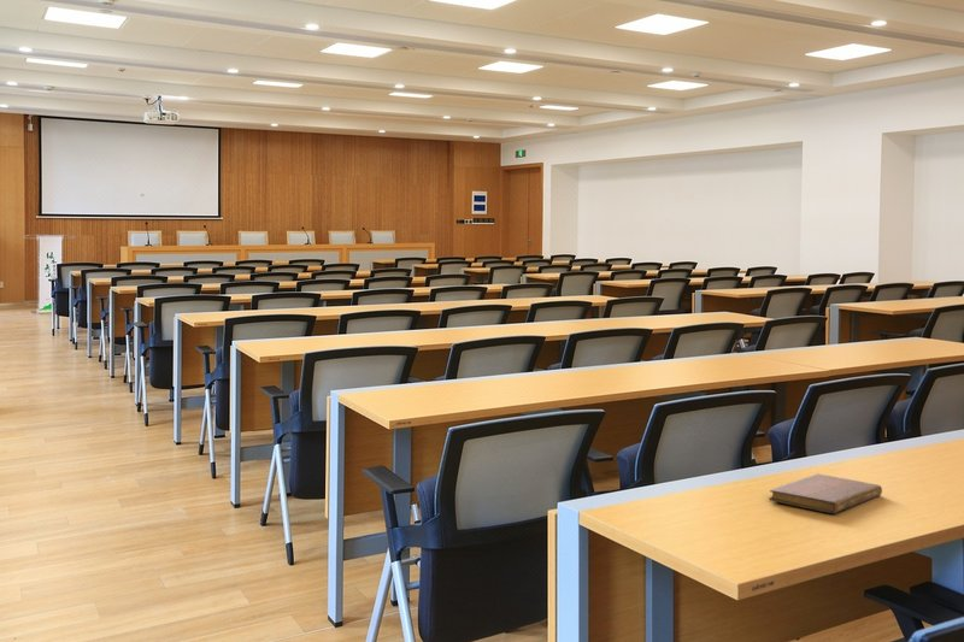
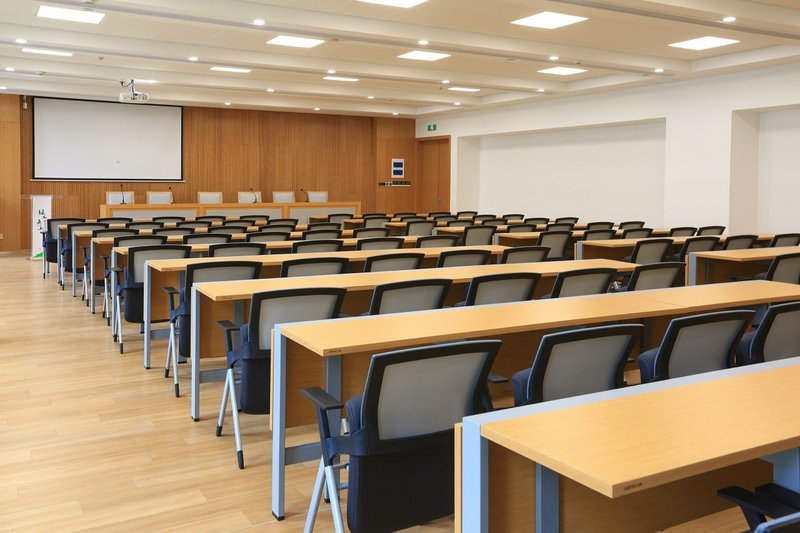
- notebook (825, 491)
